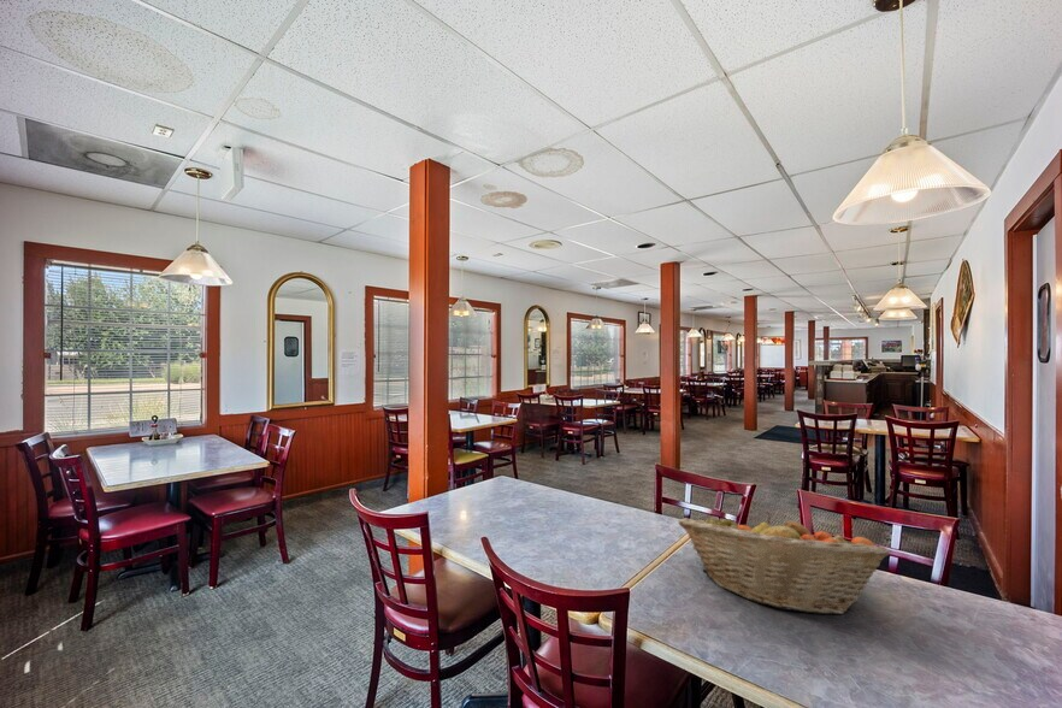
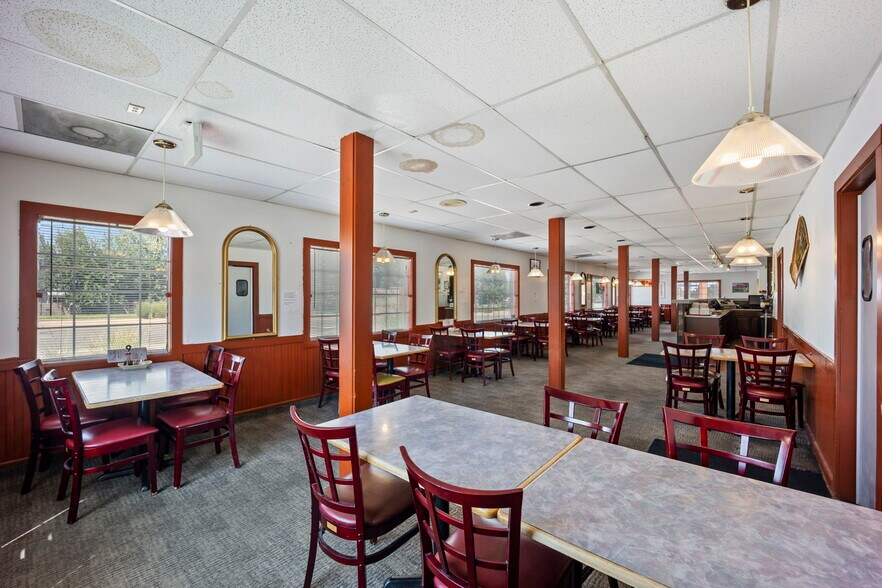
- fruit basket (773, 549)
